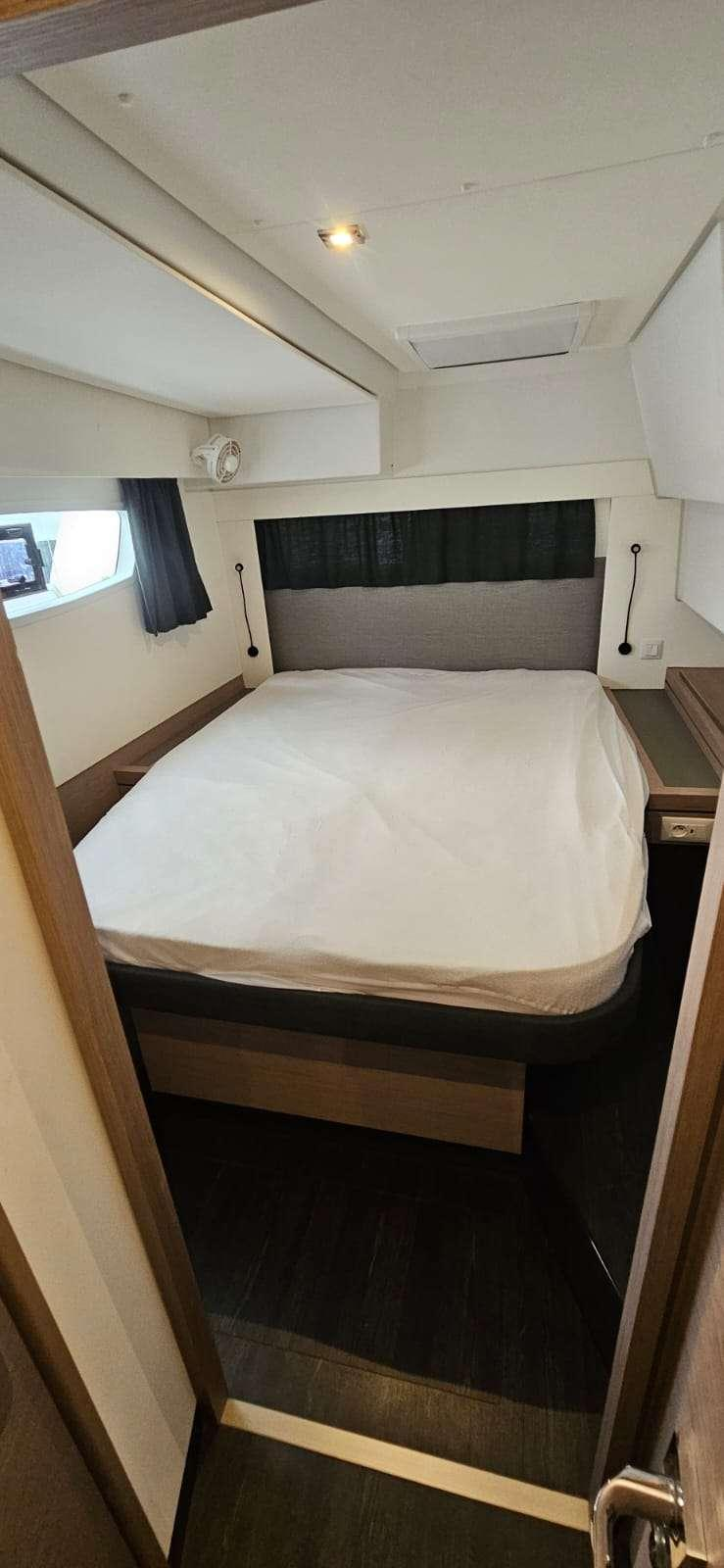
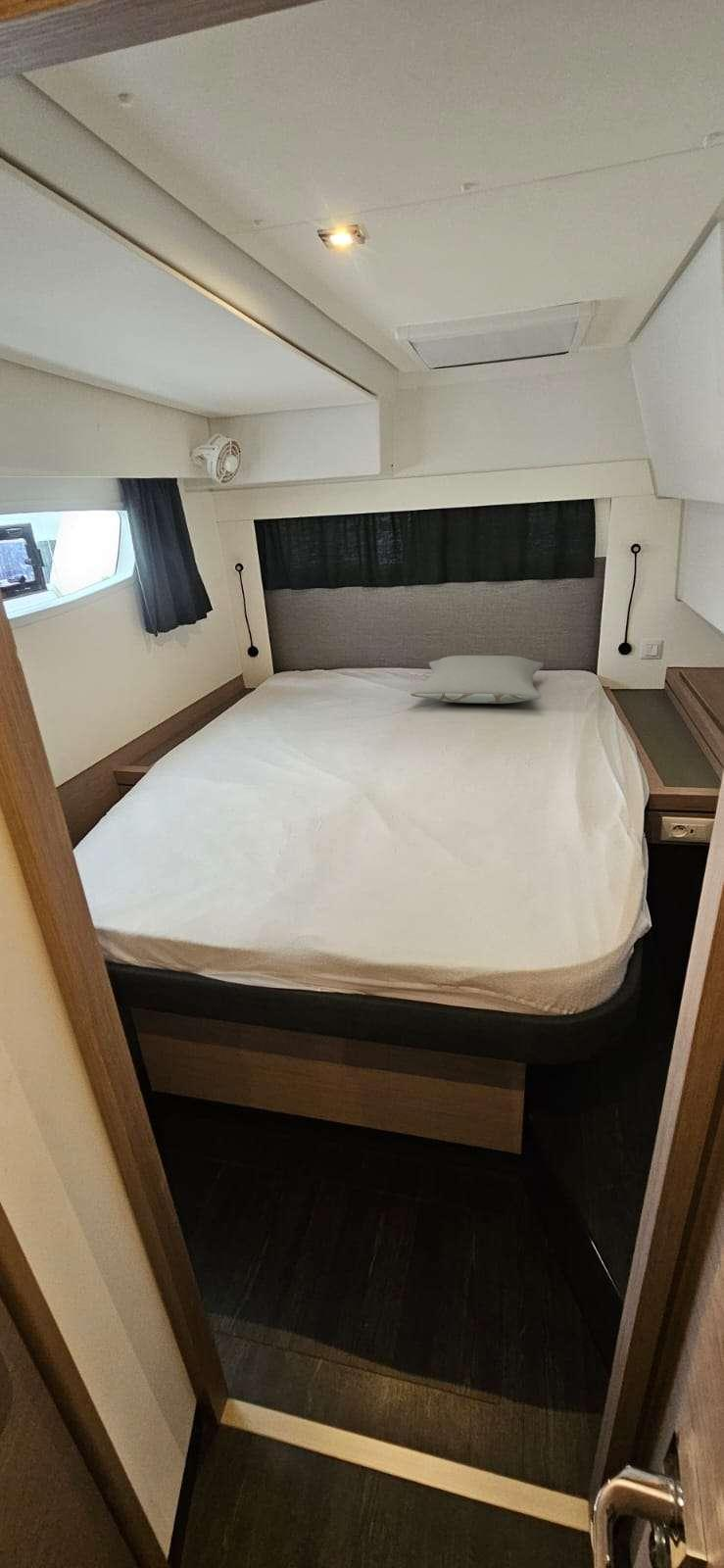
+ pillow (479, 678)
